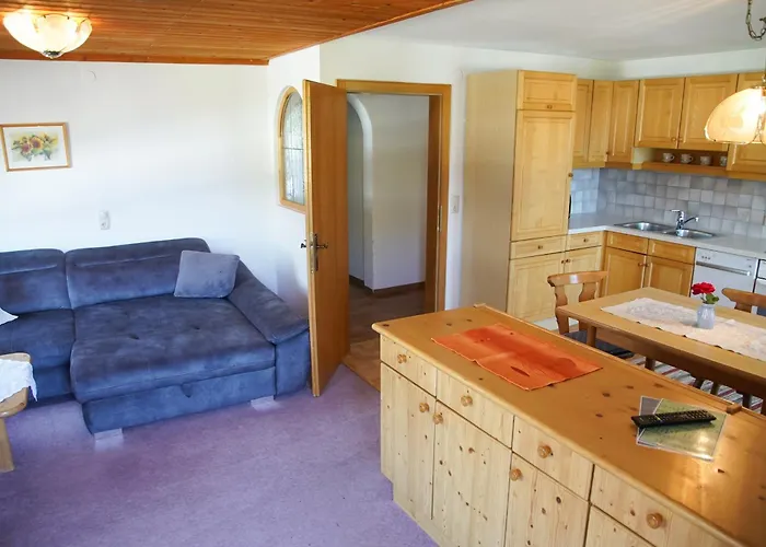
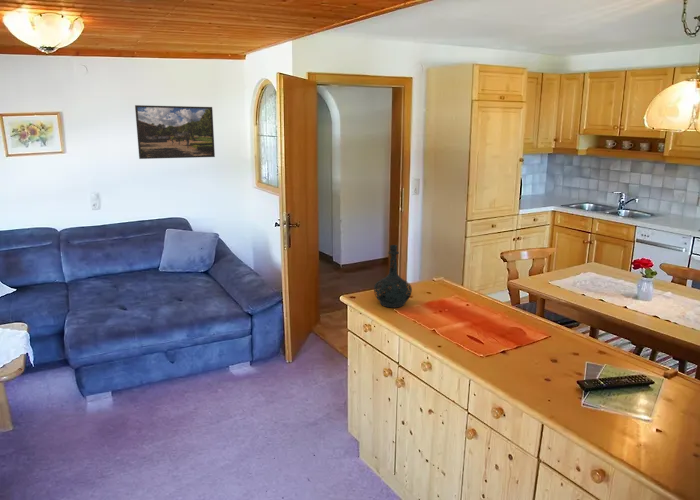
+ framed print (176, 132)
+ bottle (393, 275)
